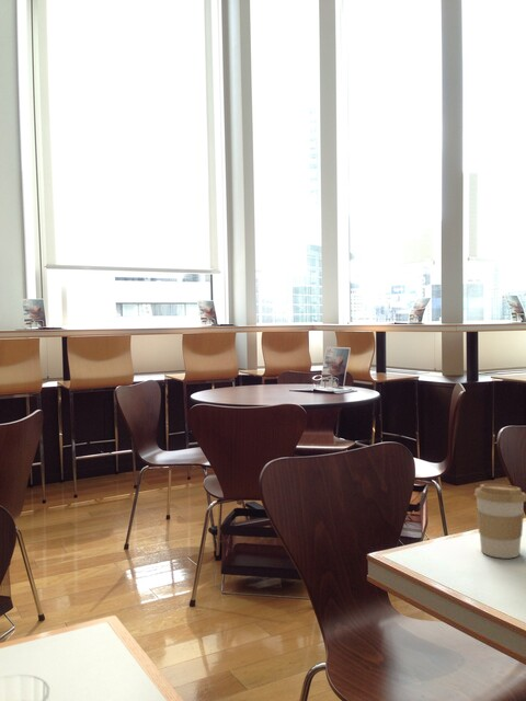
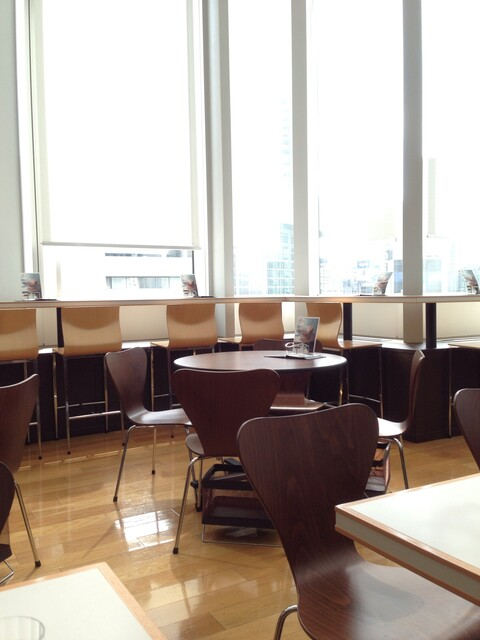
- coffee cup (500, 518)
